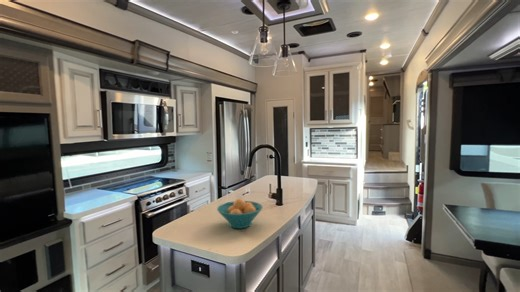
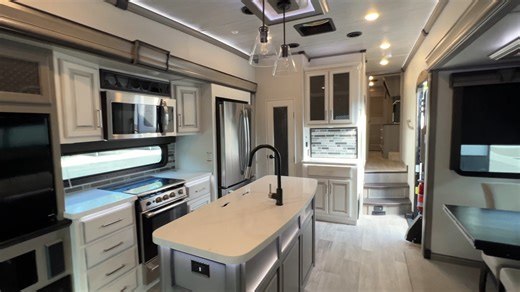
- fruit bowl (240, 211)
